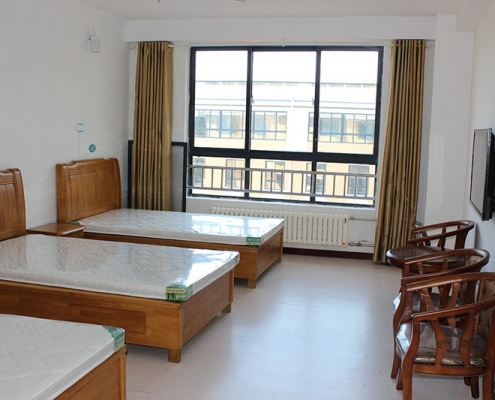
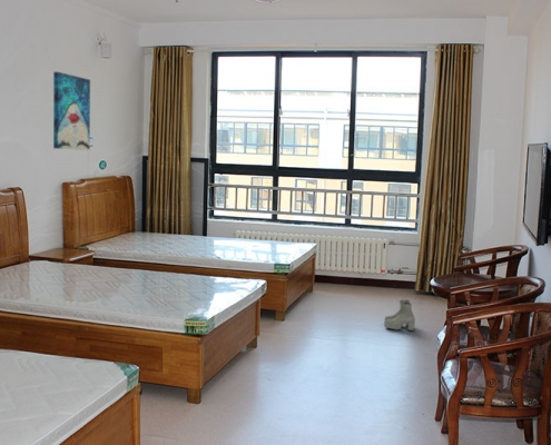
+ wall art (72, 112)
+ boots (400, 314)
